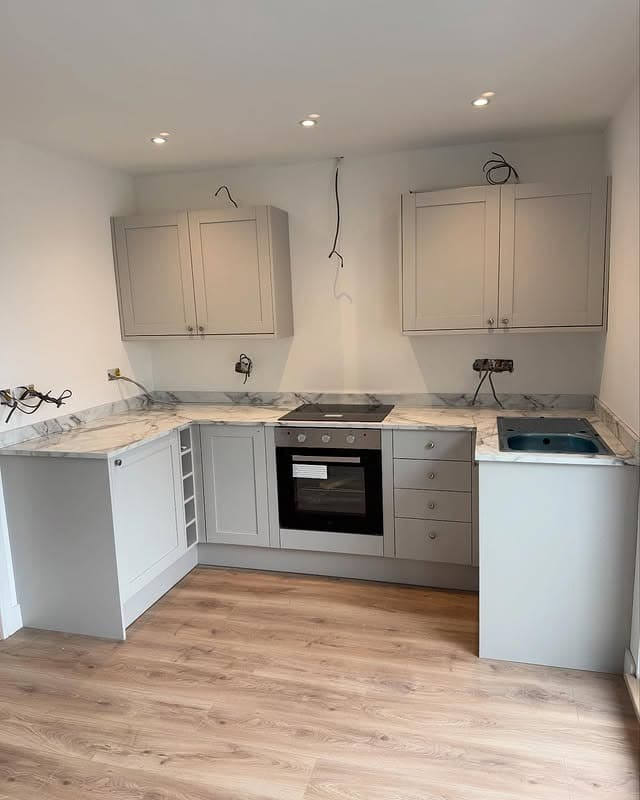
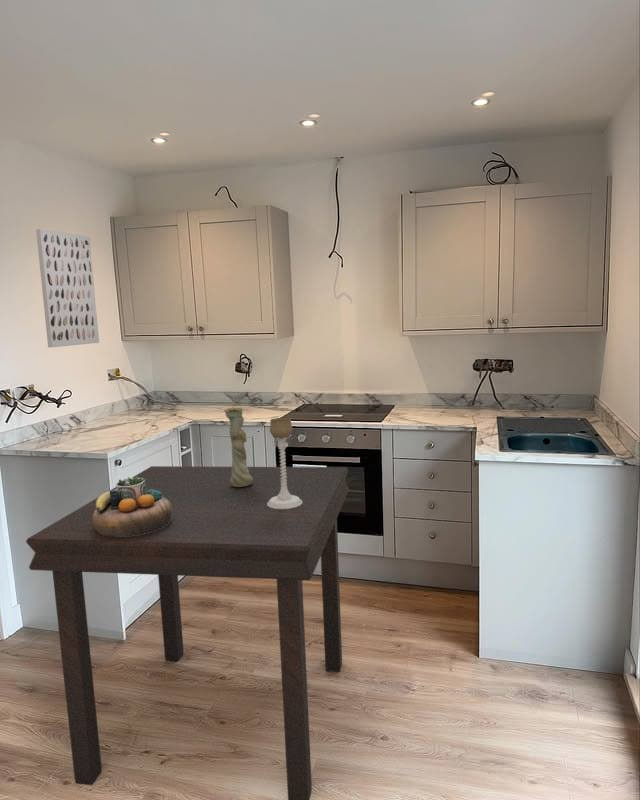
+ candle holder (282, 461)
+ vase (238, 446)
+ wall art (69, 289)
+ decorative bowl (131, 499)
+ dining table (219, 576)
